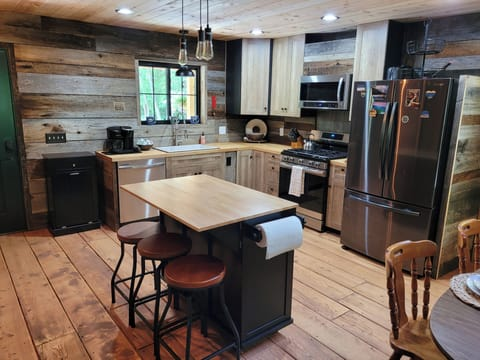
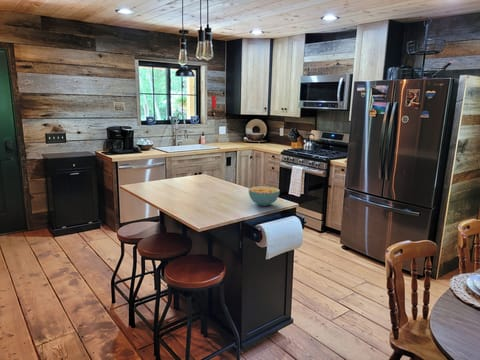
+ cereal bowl (263, 197)
